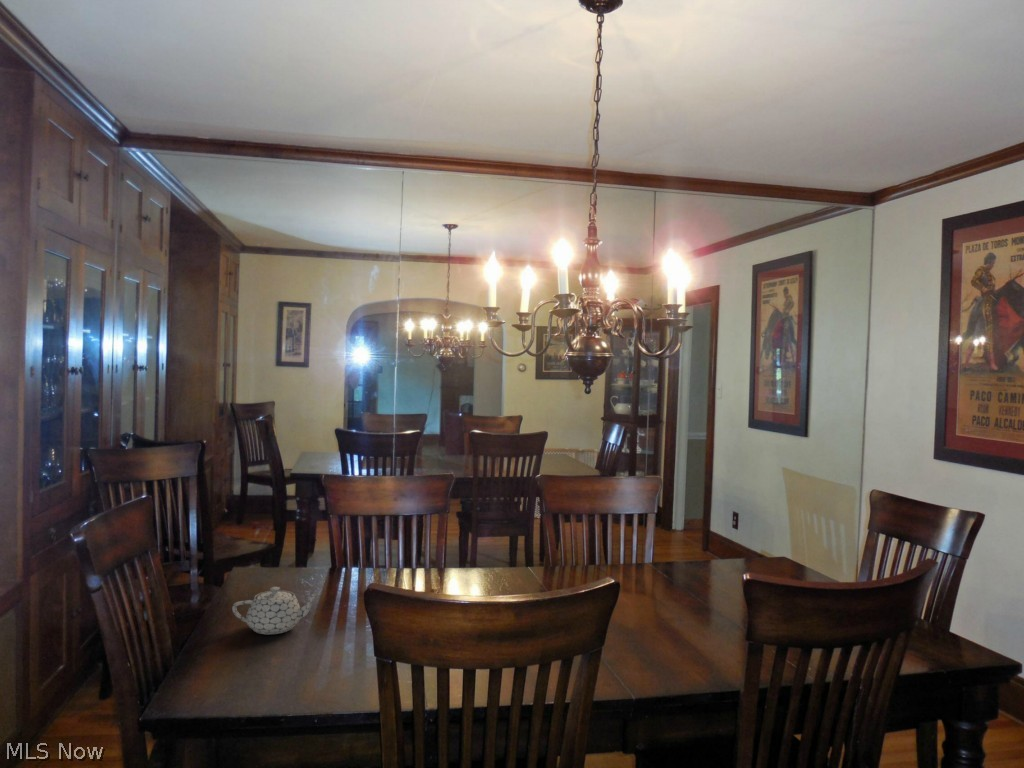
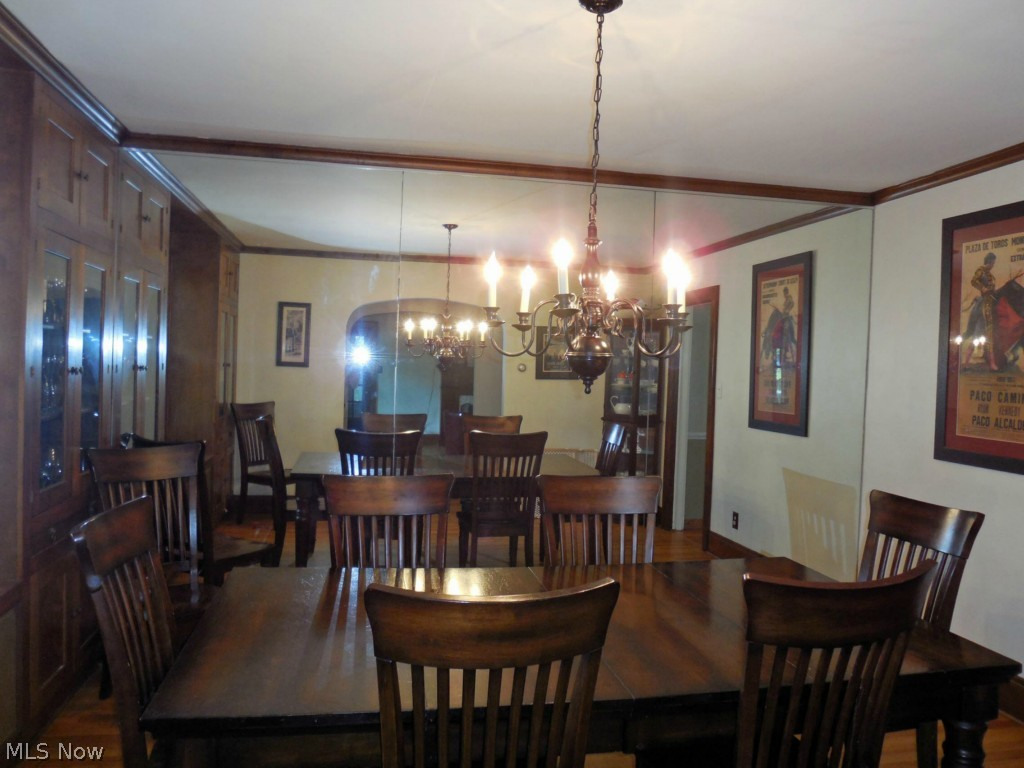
- teapot (277, 607)
